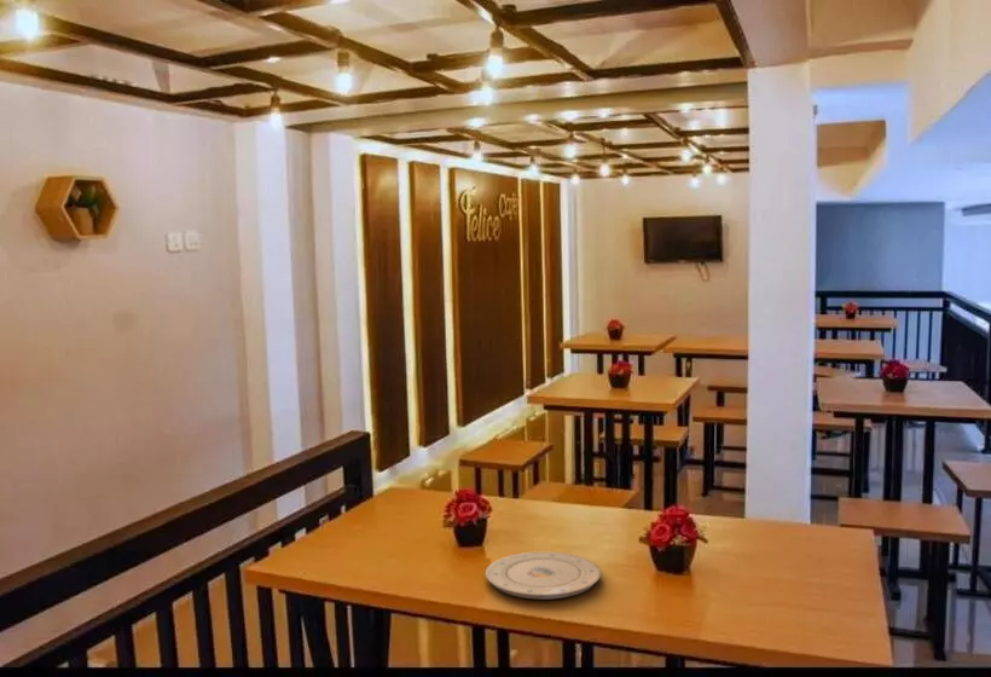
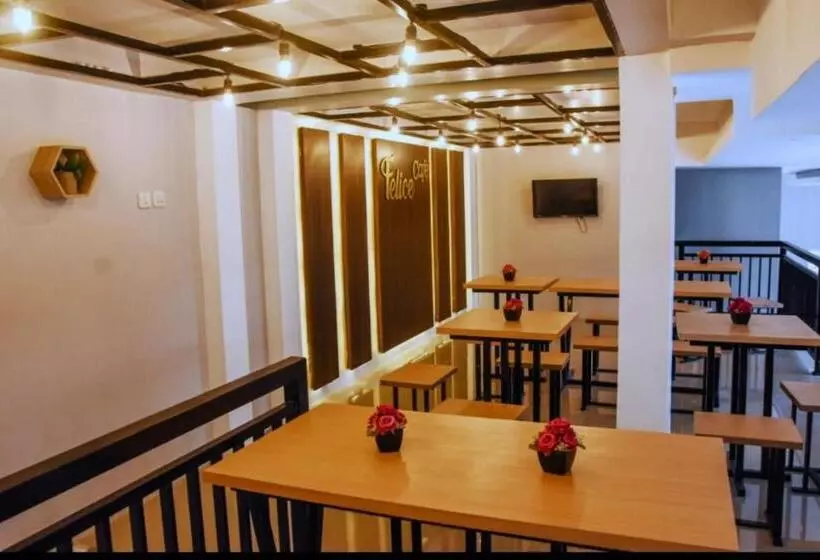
- plate (543, 574)
